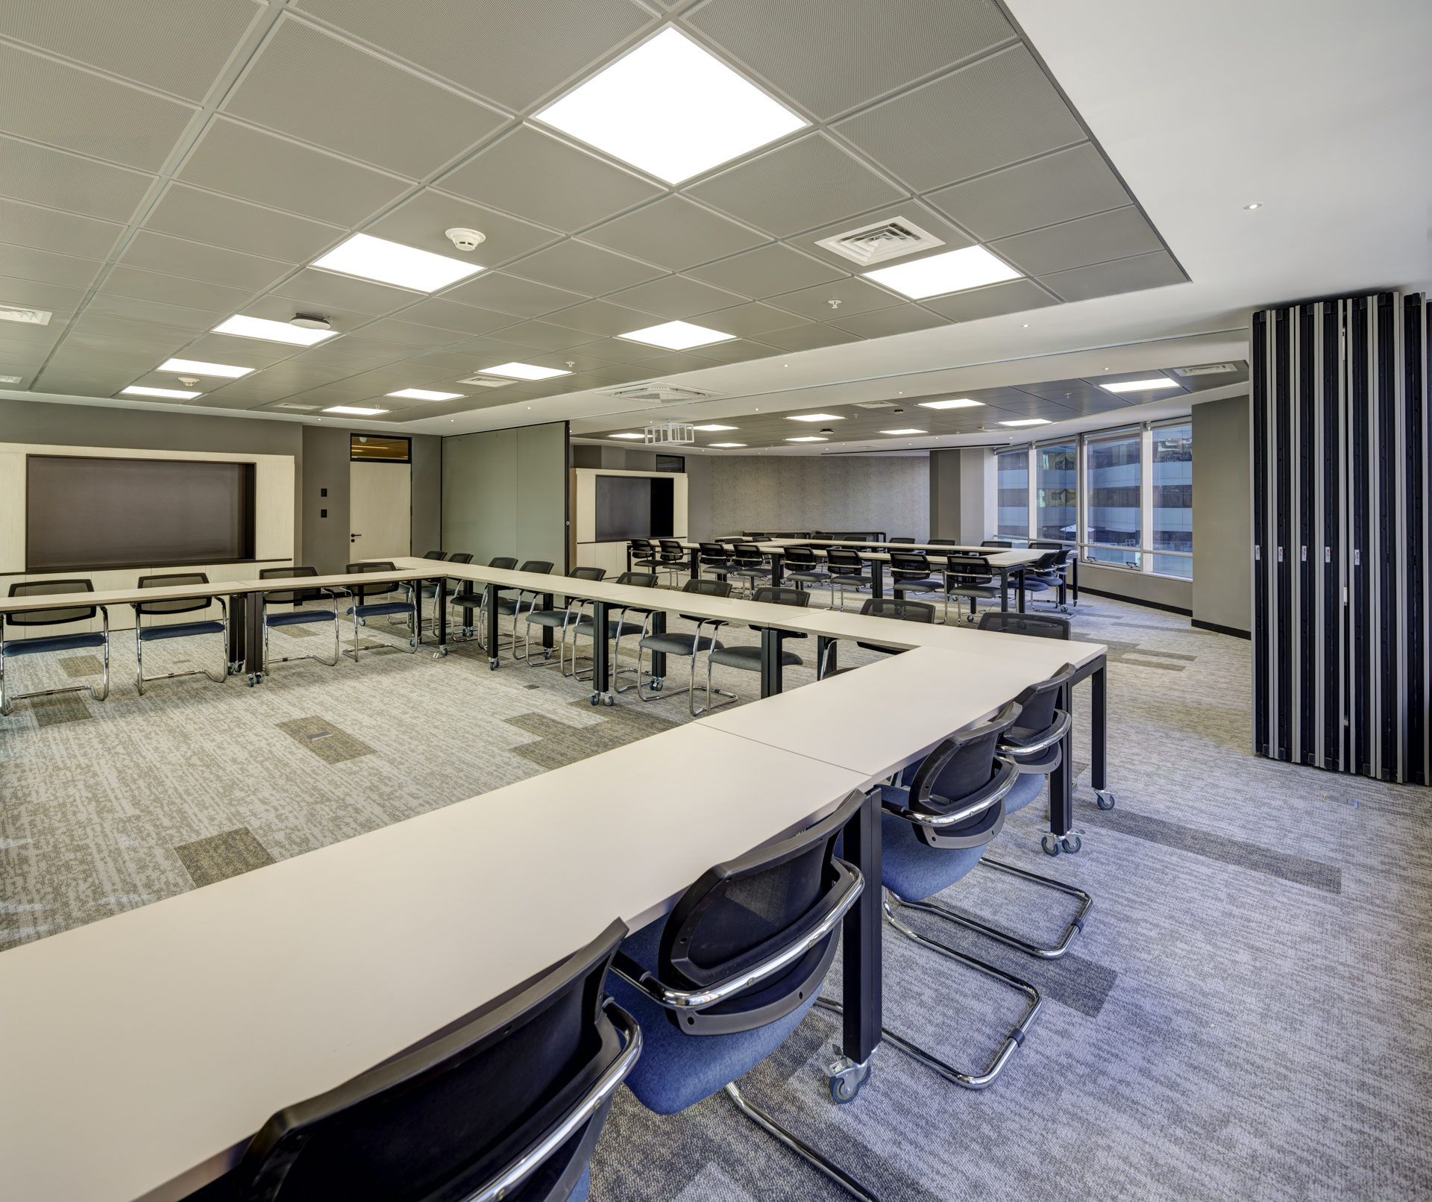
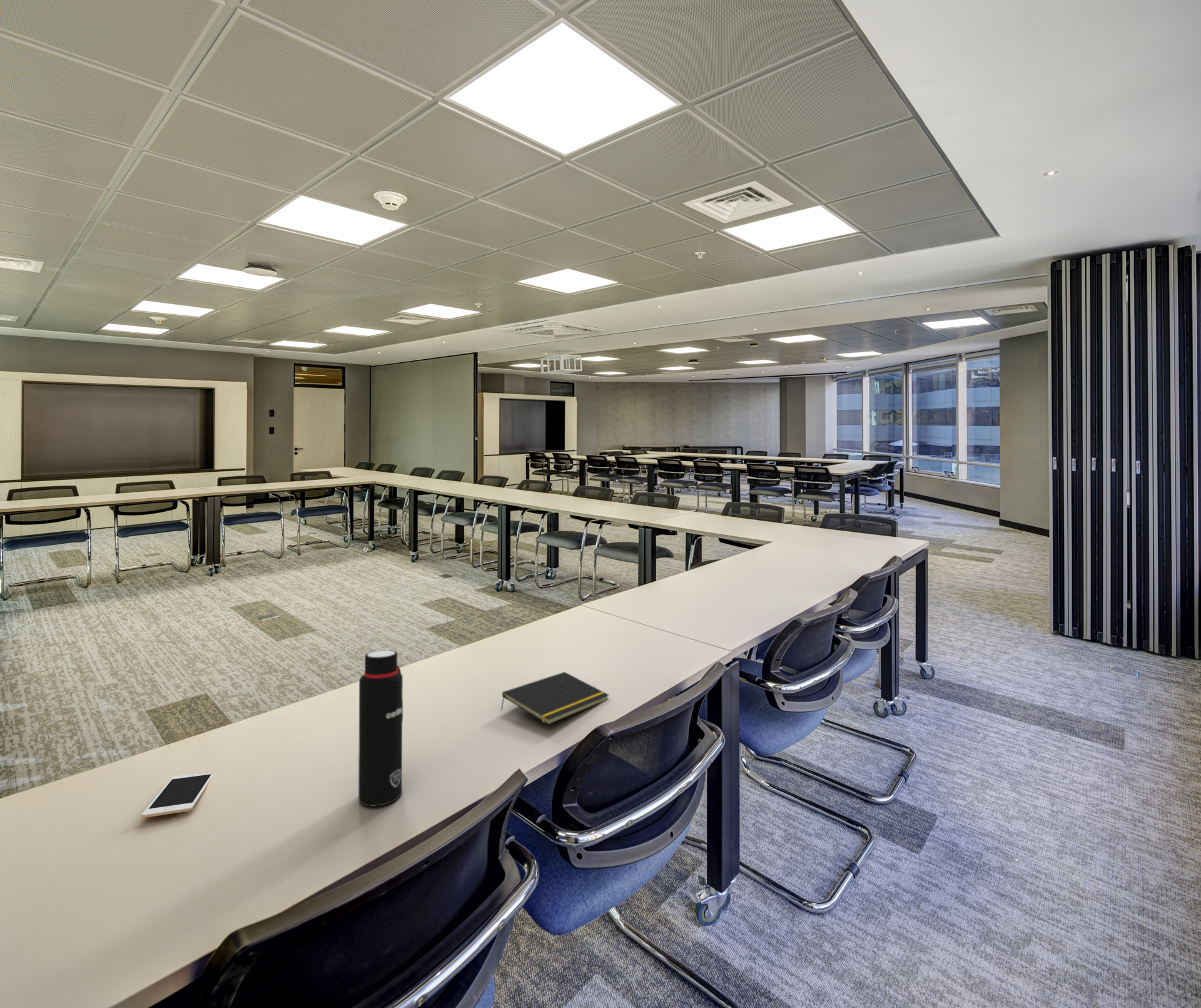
+ notepad (557, 695)
+ water bottle (384, 723)
+ cell phone (181, 793)
